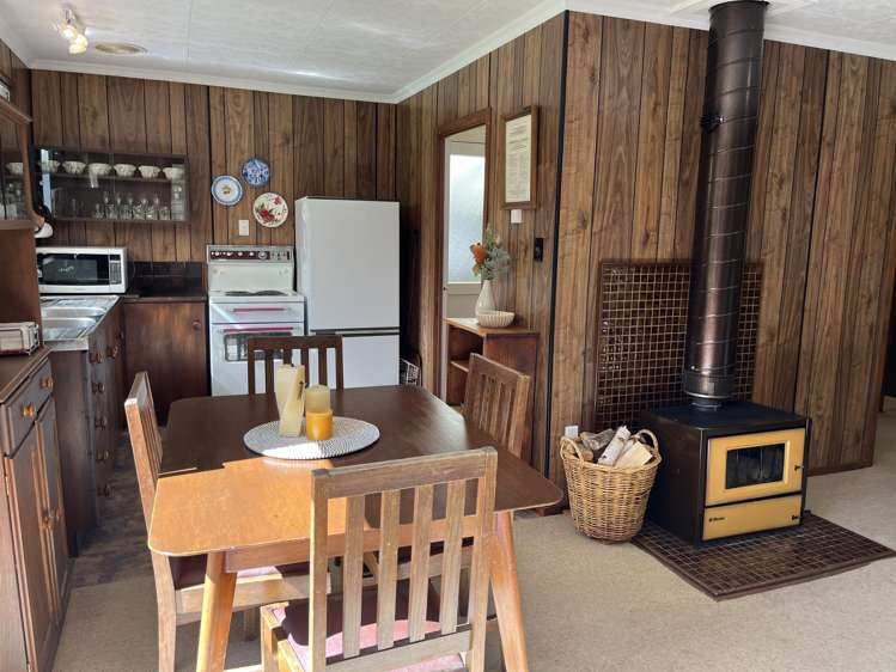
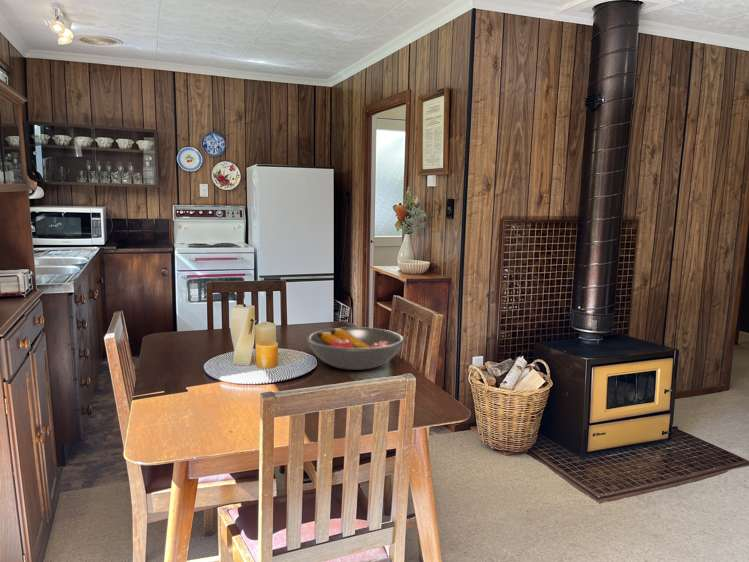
+ fruit bowl (355, 347)
